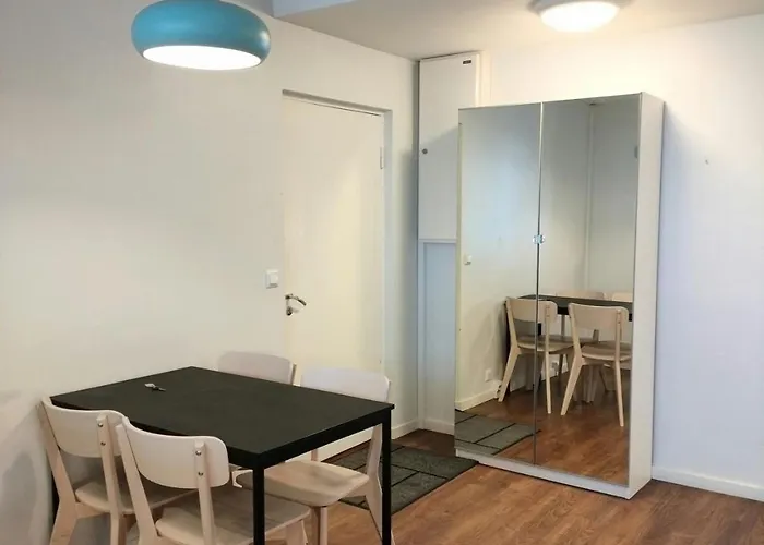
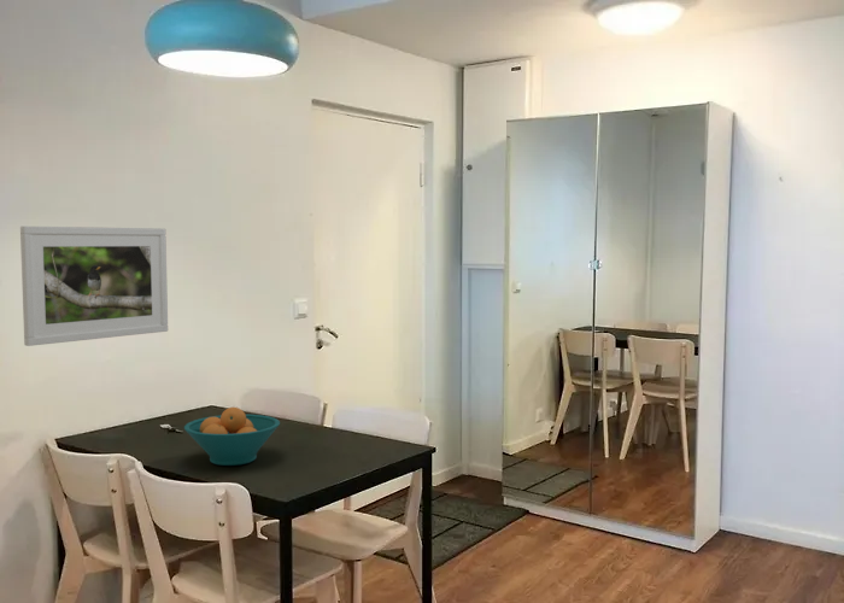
+ fruit bowl (233, 433)
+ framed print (99, 282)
